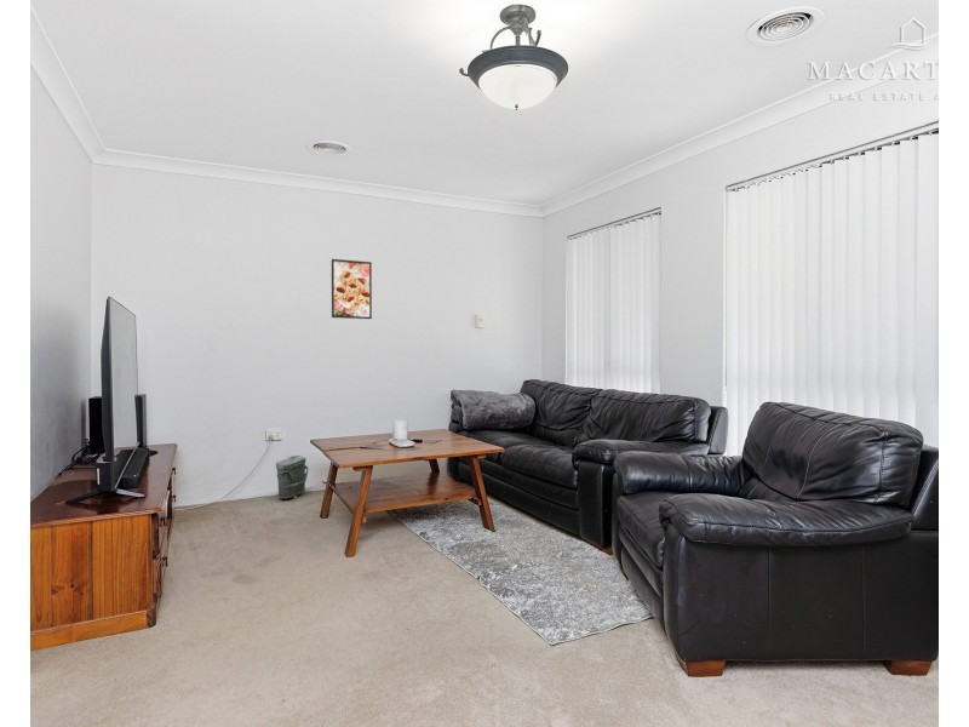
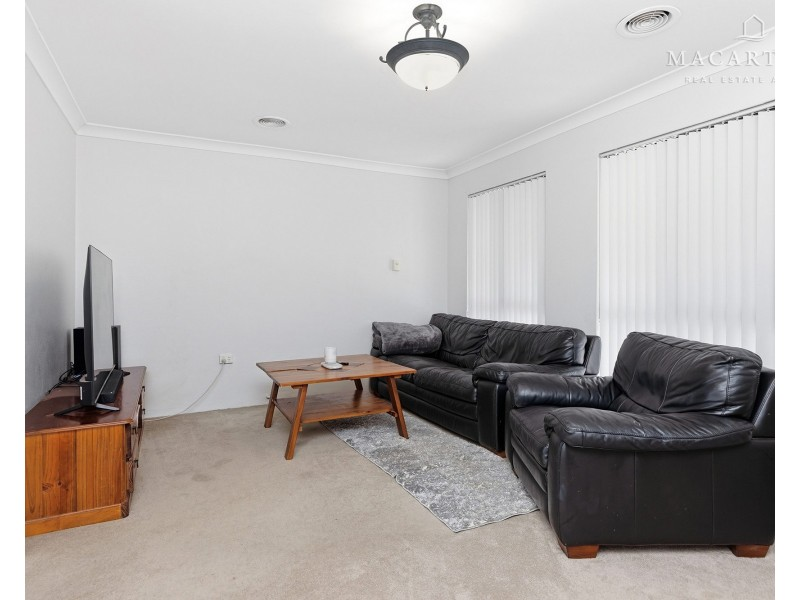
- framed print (351, 288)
- bag (292, 477)
